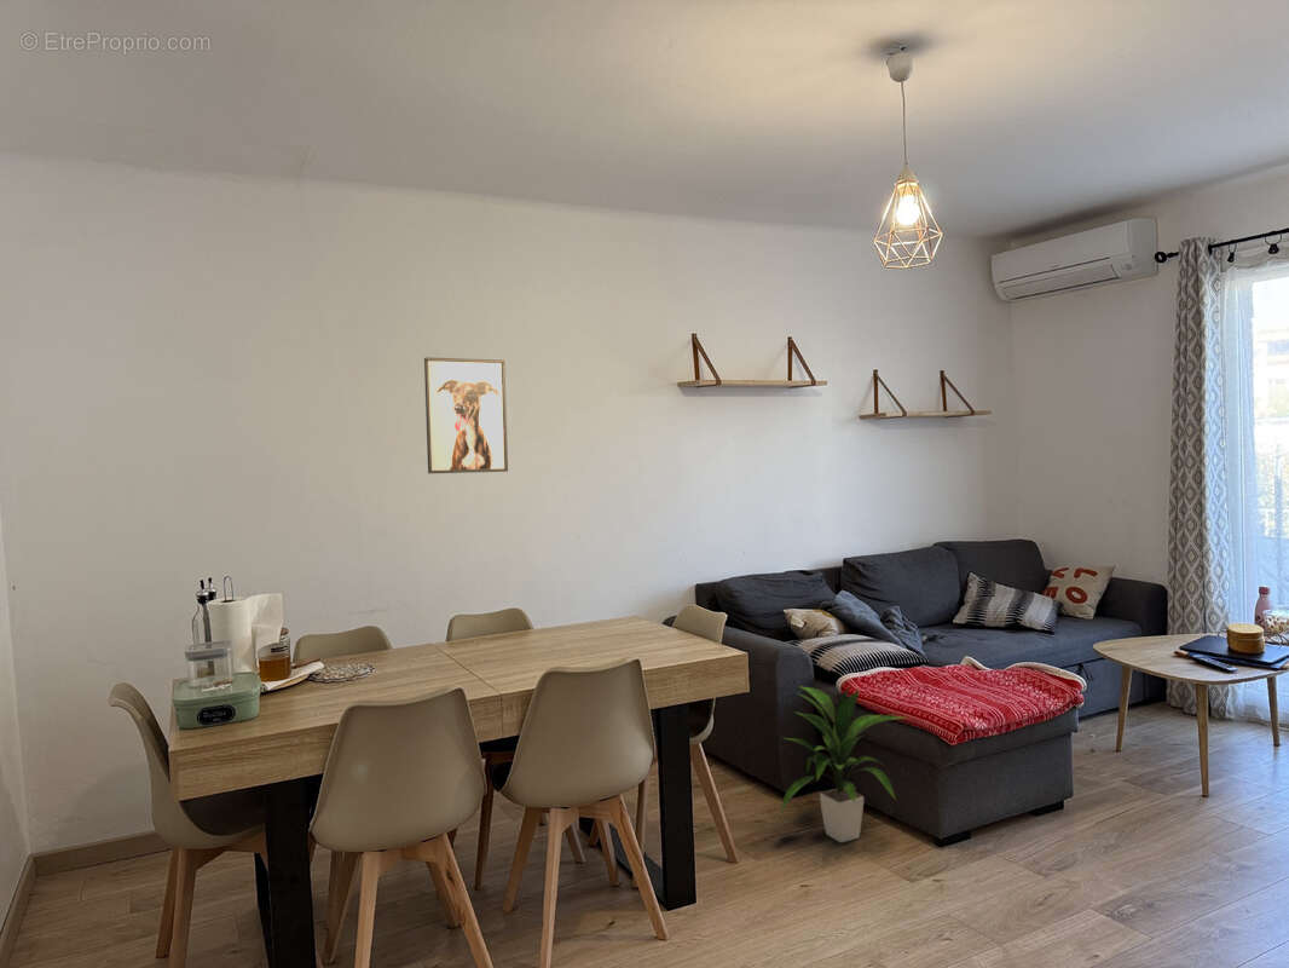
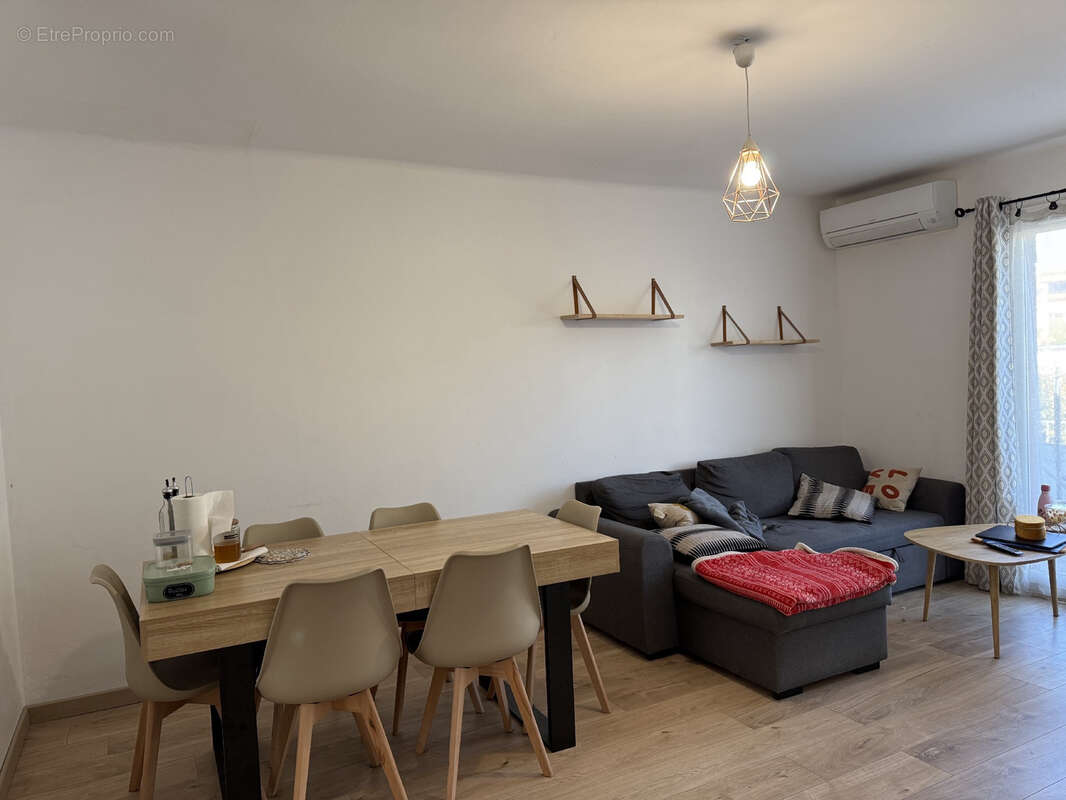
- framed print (467, 415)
- indoor plant (834, 757)
